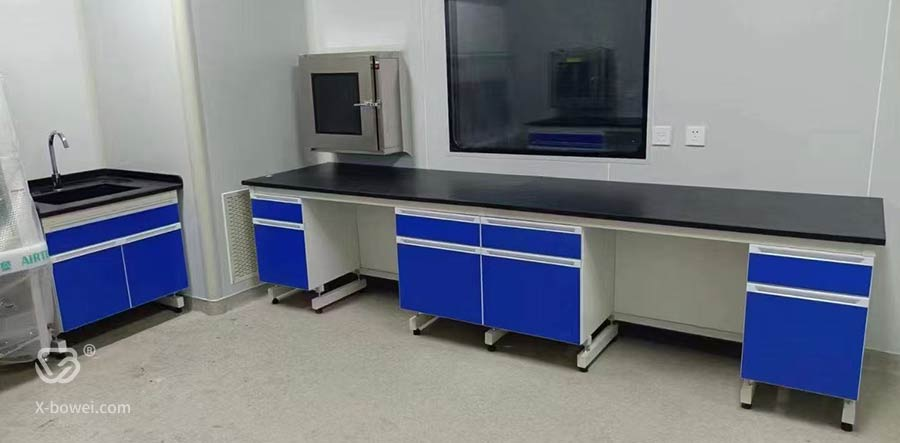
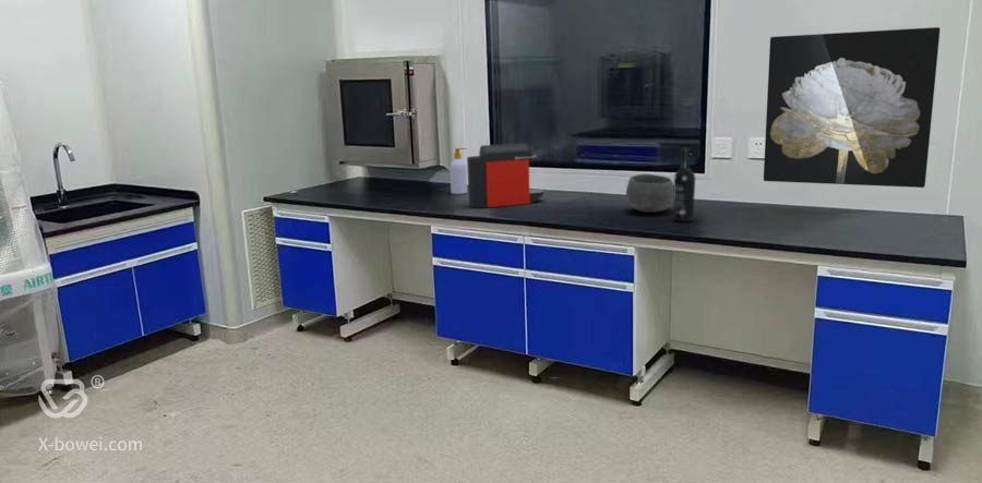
+ soap bottle (458, 170)
+ wine bottle (684, 184)
+ bowl (649, 193)
+ coffee maker (505, 173)
+ wall art (846, 109)
